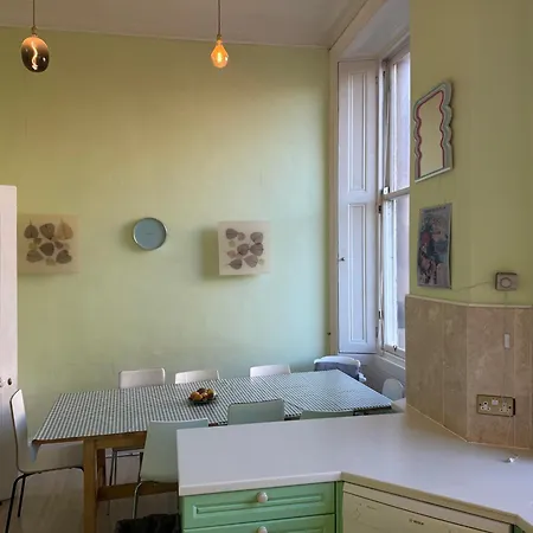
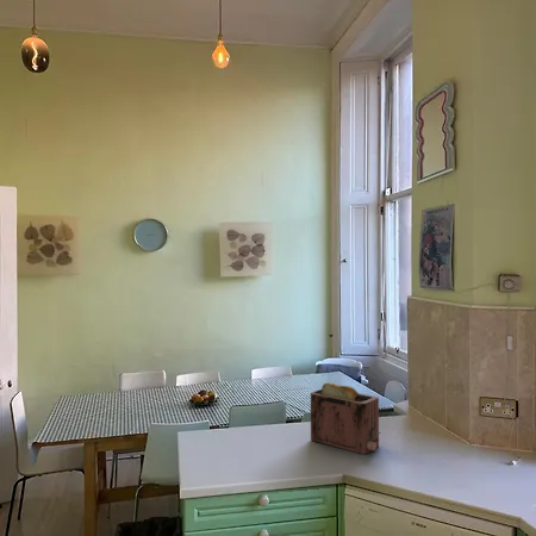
+ toaster (347, 413)
